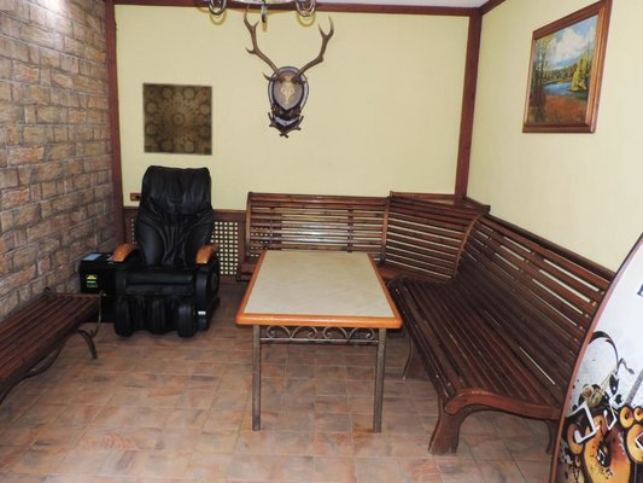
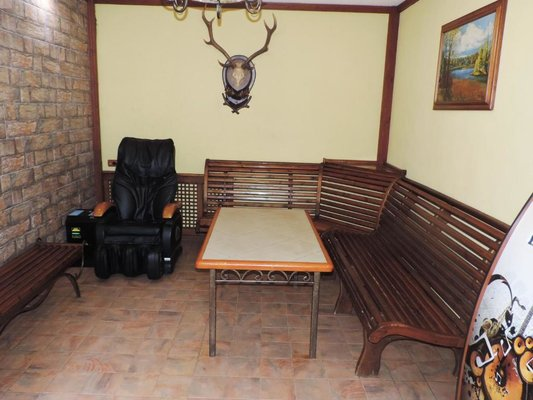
- wall art (177, 120)
